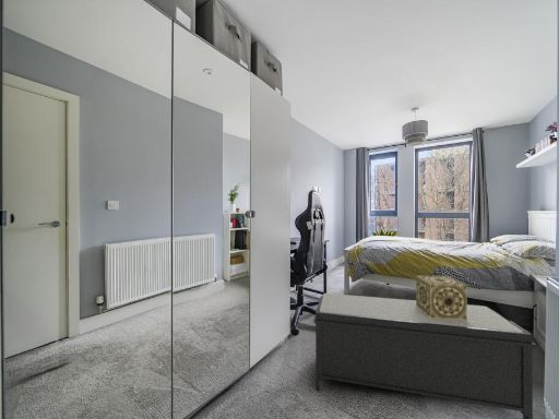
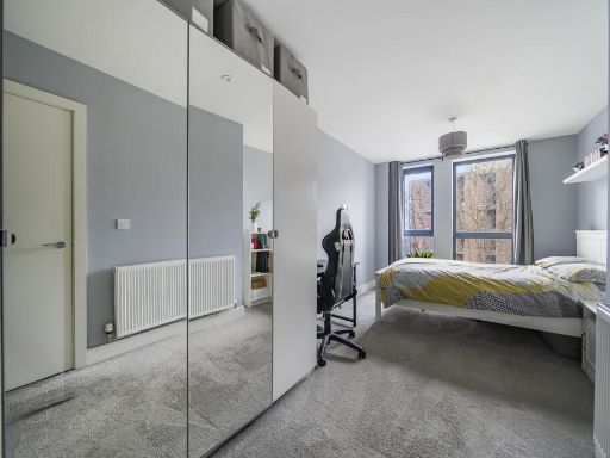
- bench (405, 347)
- decorative box (439, 295)
